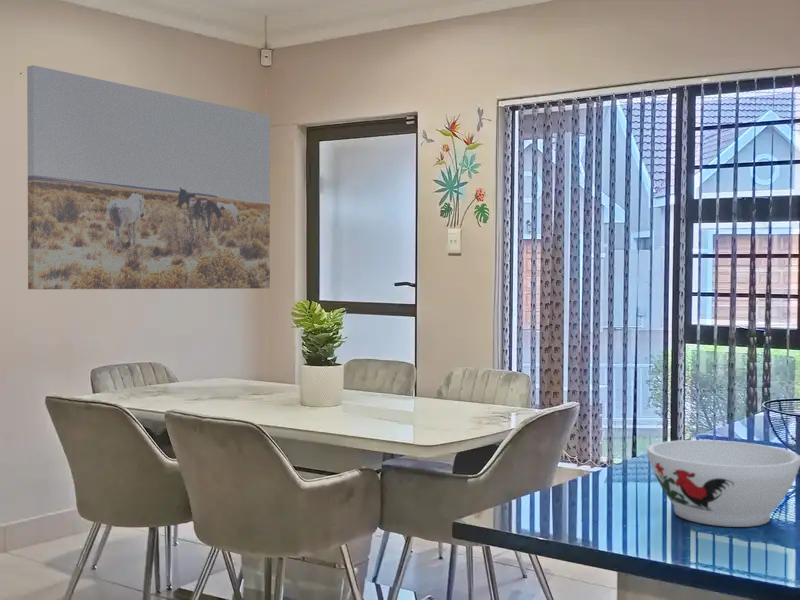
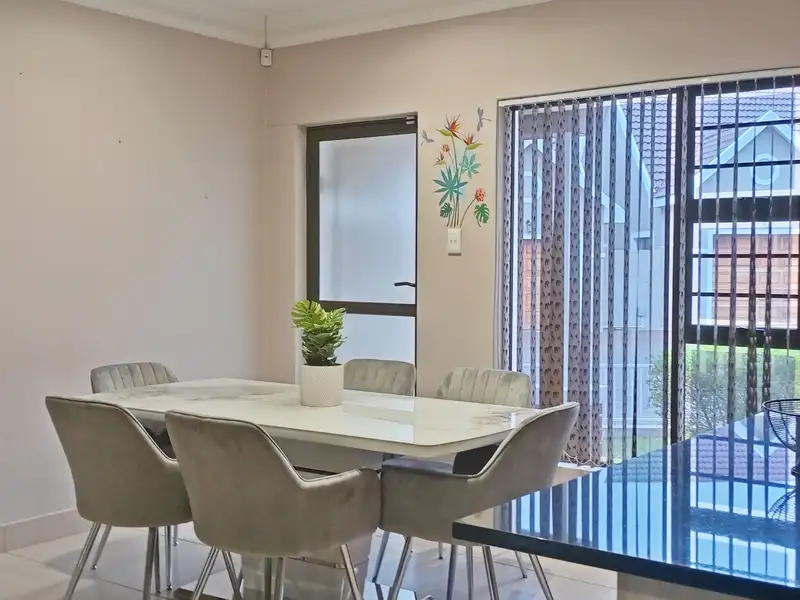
- bowl (721, 483)
- wall art (163, 191)
